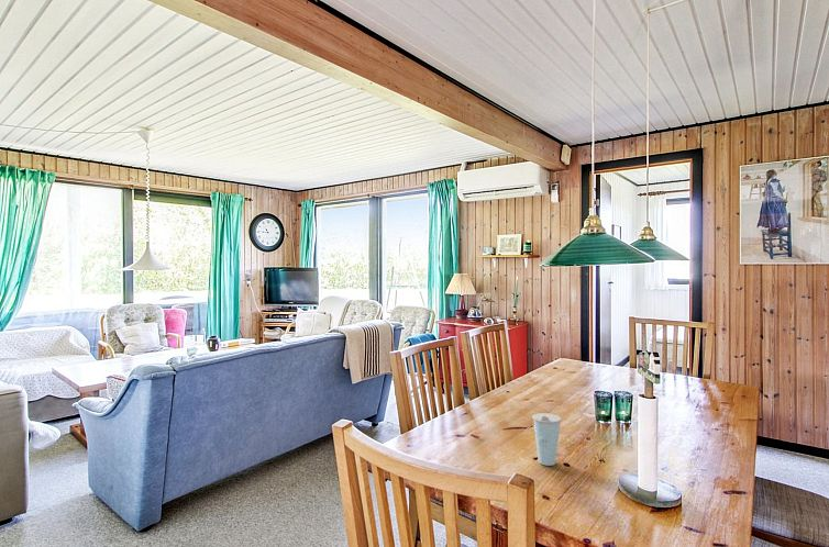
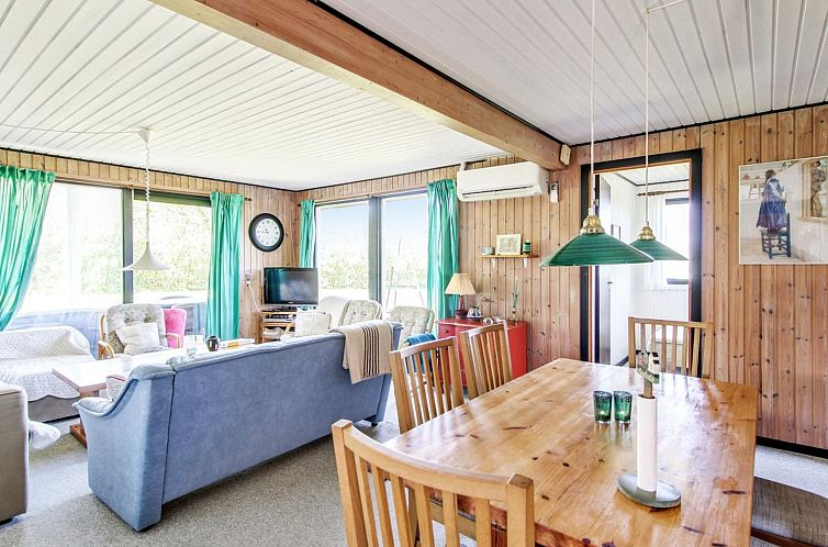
- cup (546, 437)
